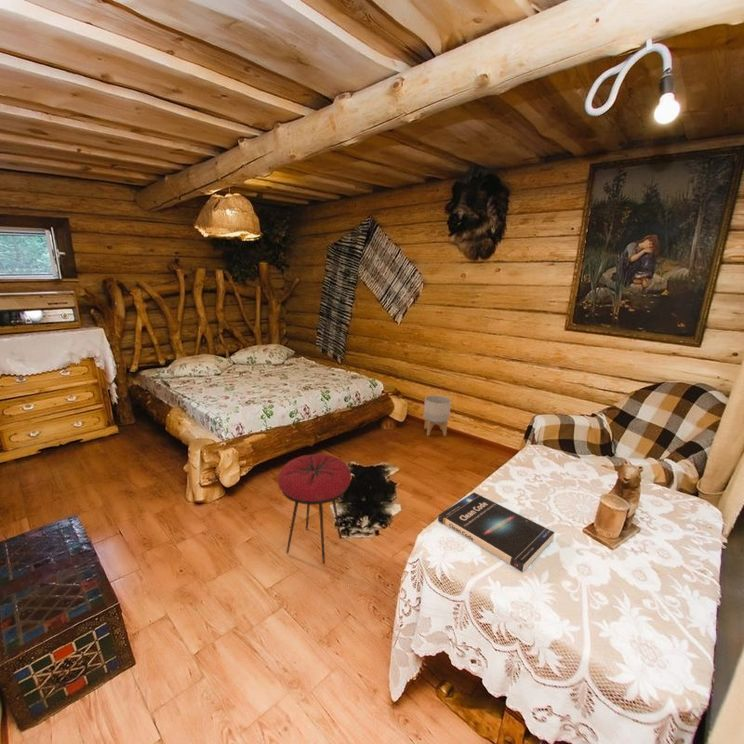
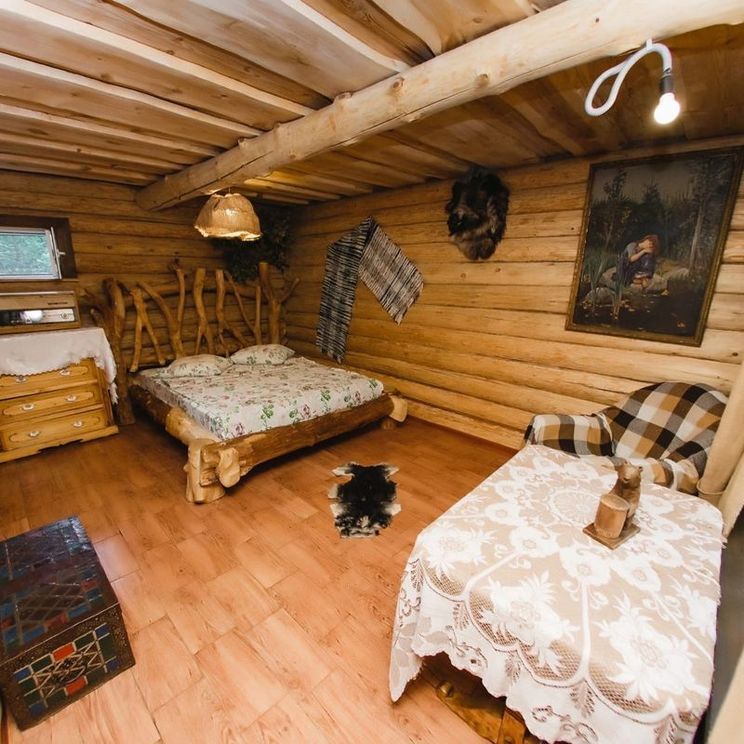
- planter (436, 415)
- book (494, 526)
- stool (314, 504)
